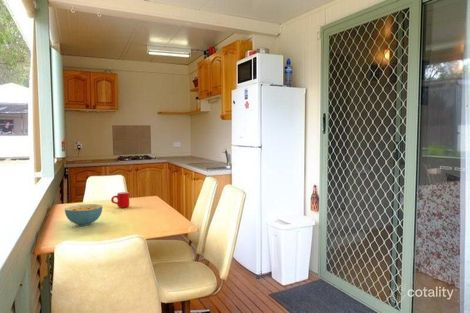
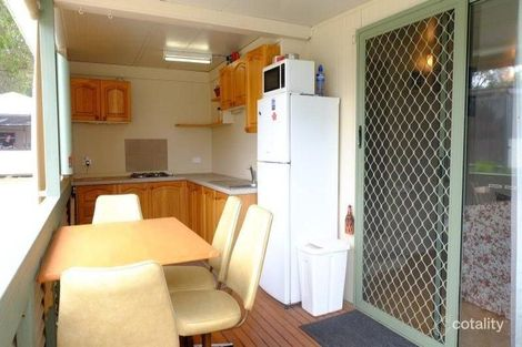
- mug (120, 200)
- cereal bowl (84, 215)
